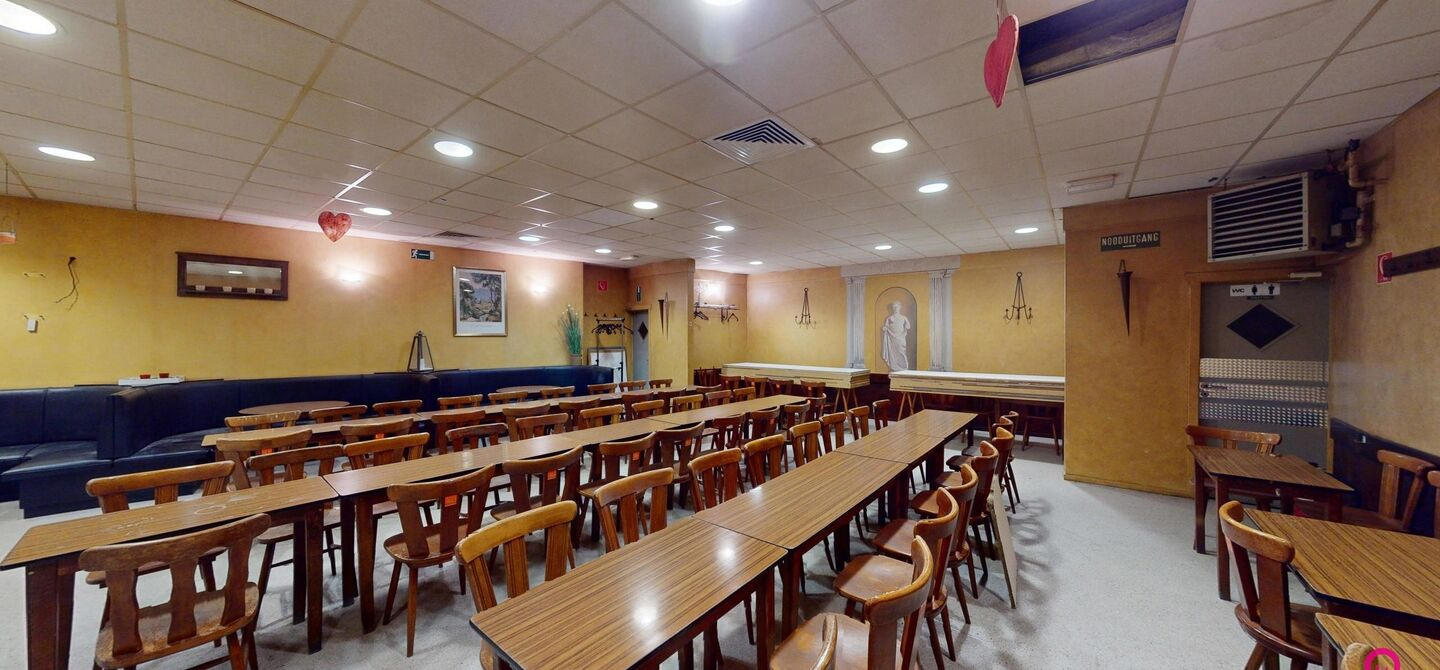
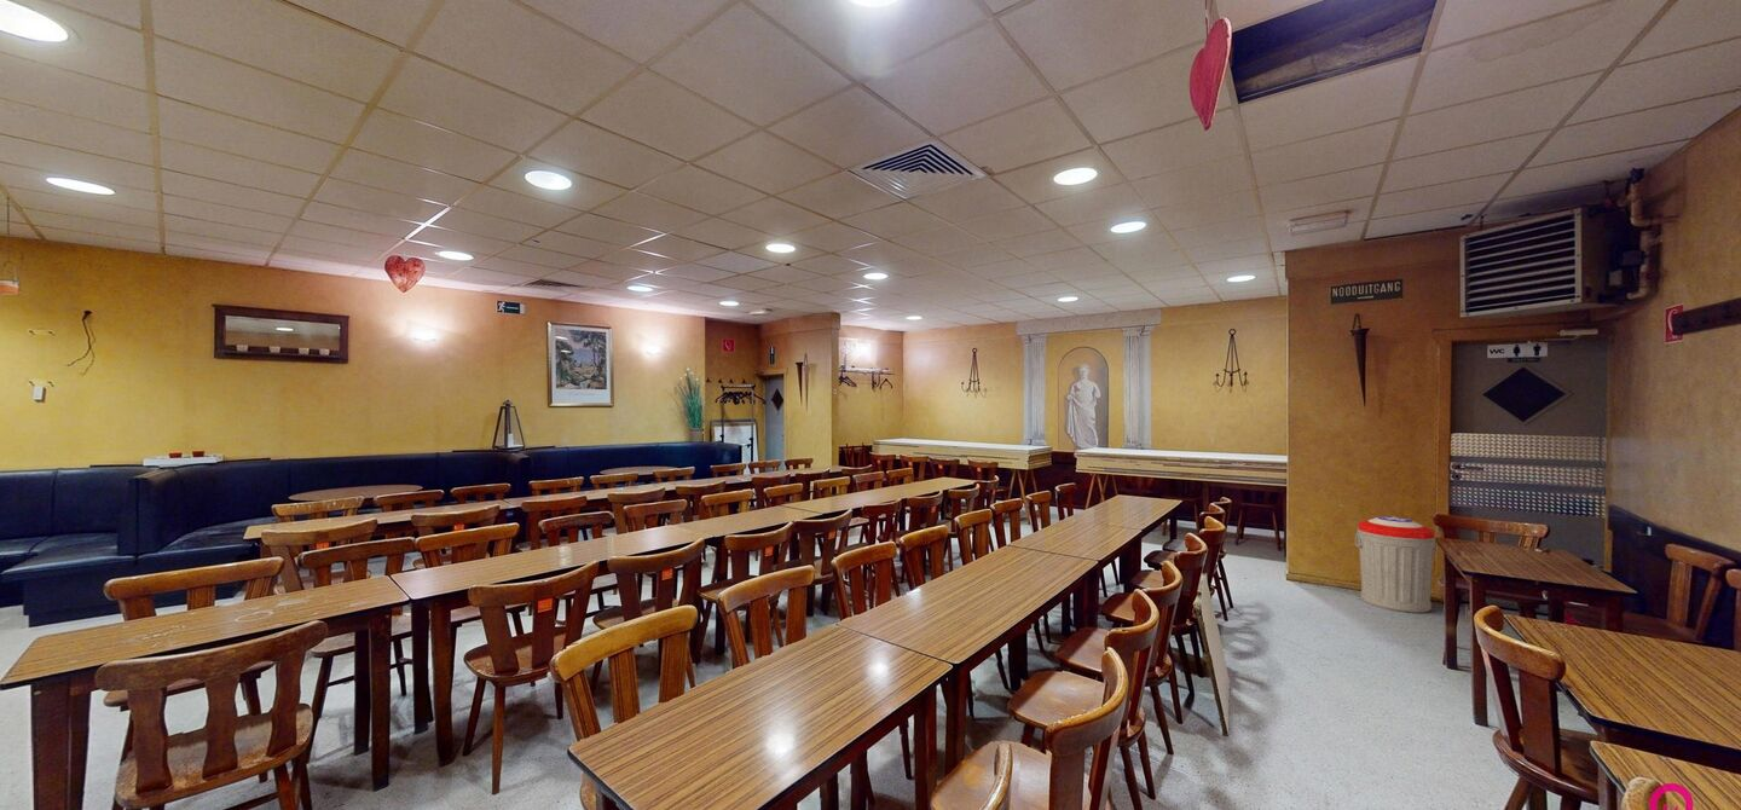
+ trash can (1394, 561)
